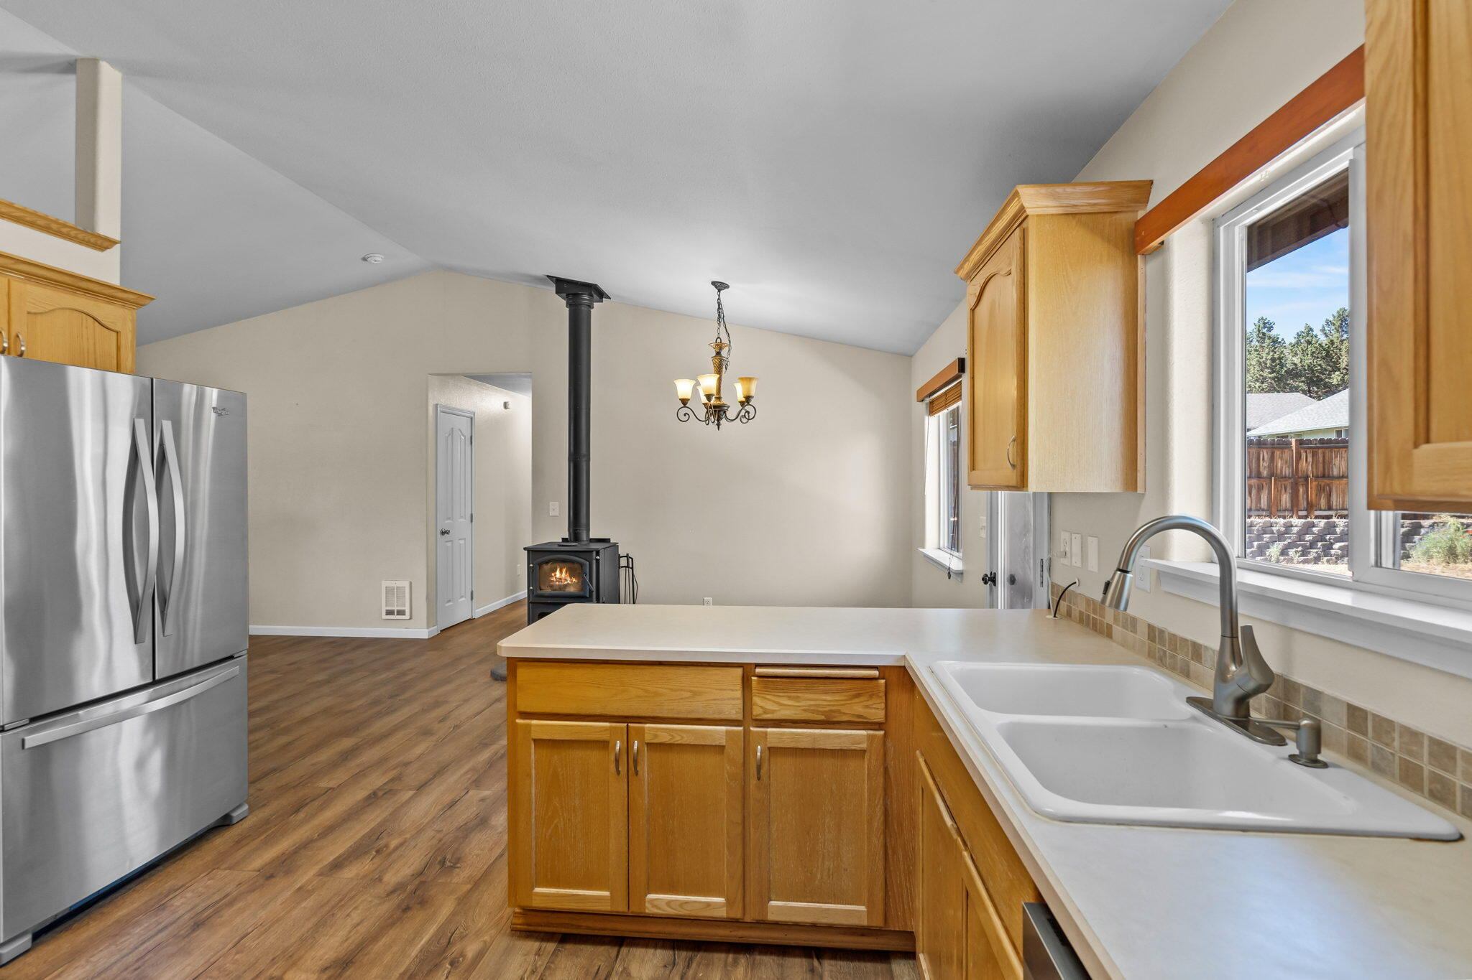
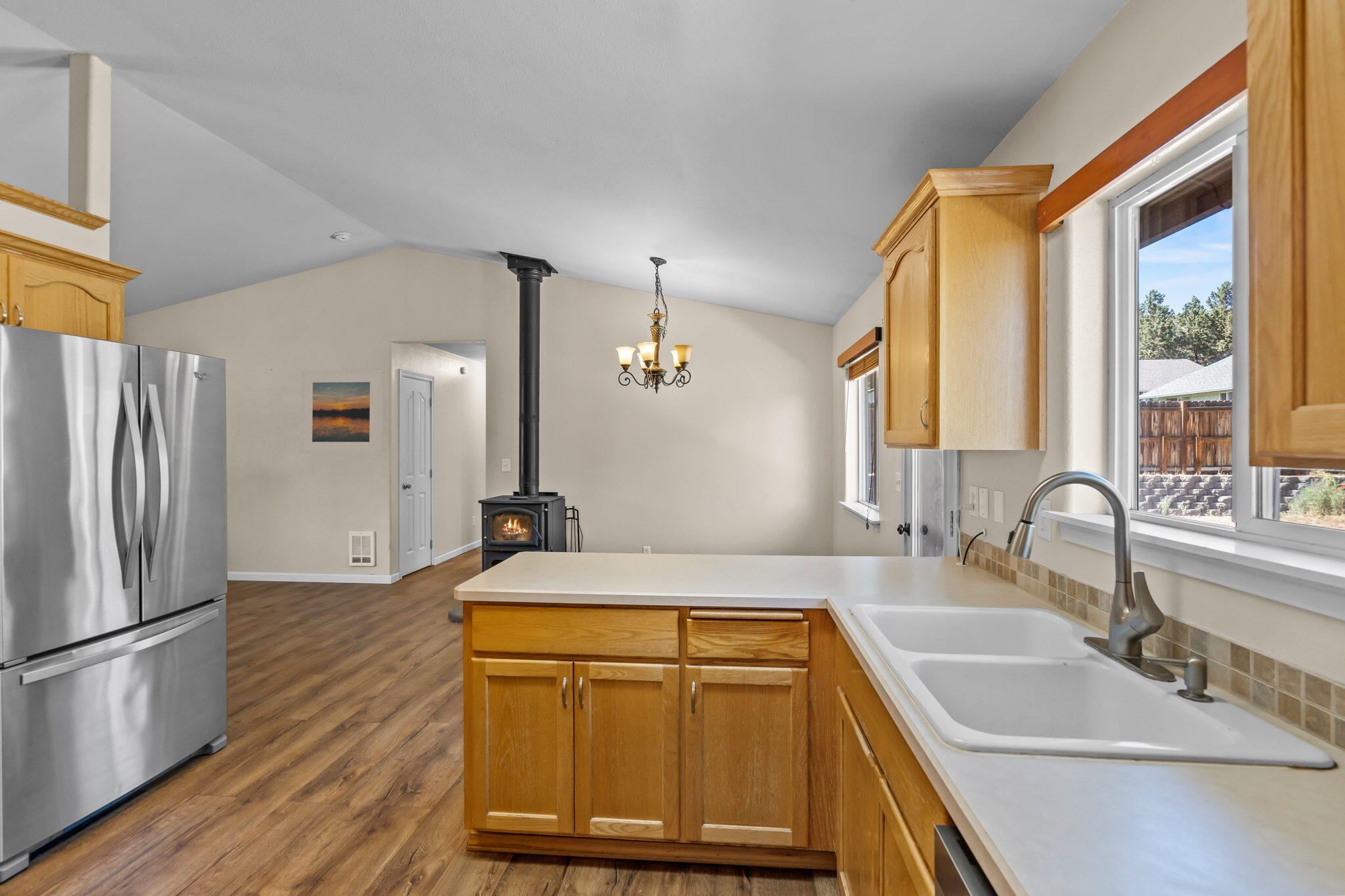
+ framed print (341, 412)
